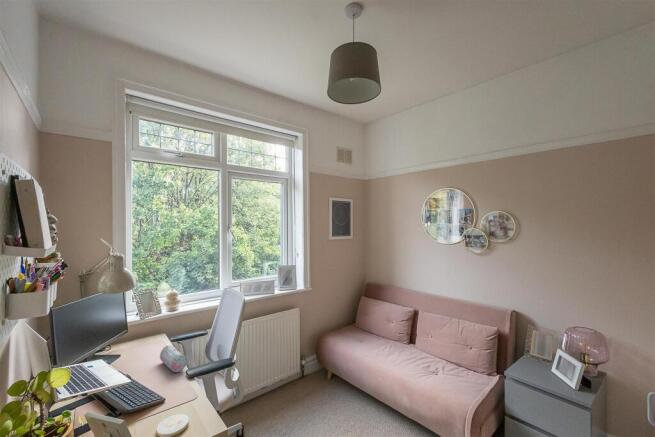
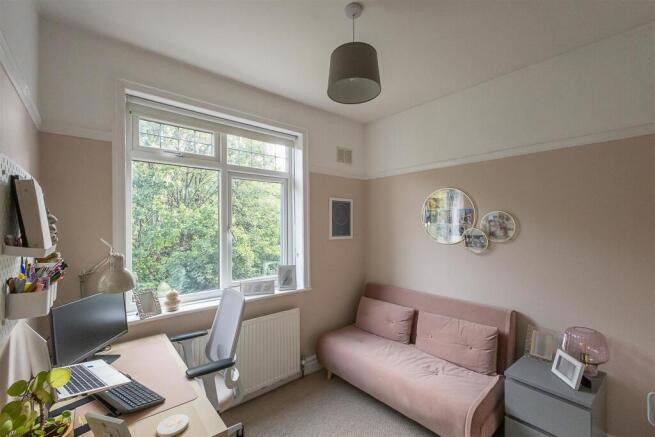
- pencil case (173, 357)
